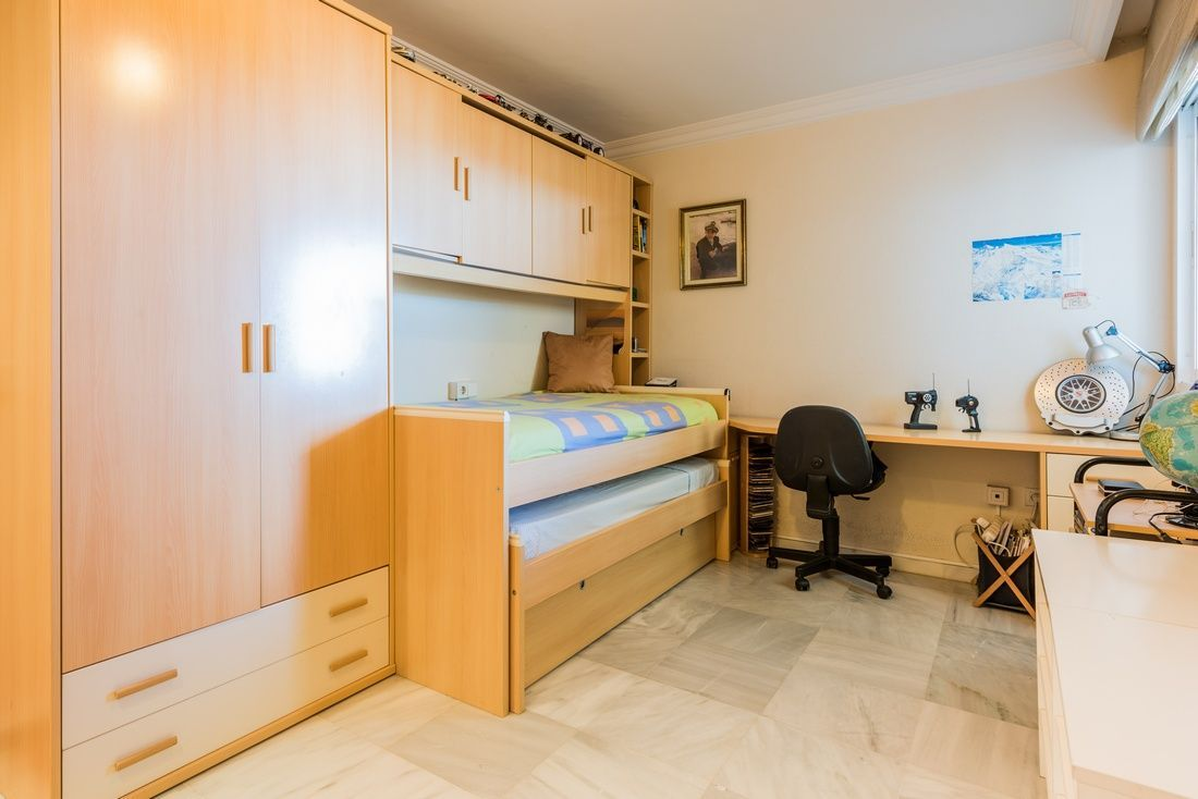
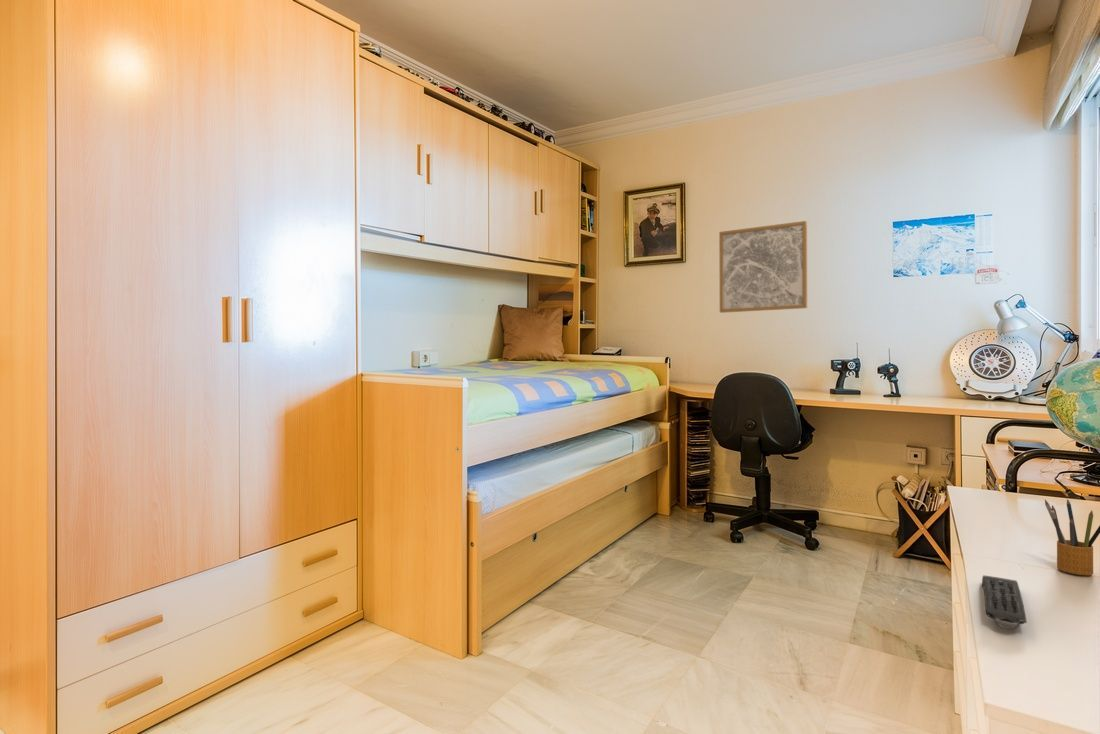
+ remote control (1003, 599)
+ wall art (761, 268)
+ pencil box (1076, 537)
